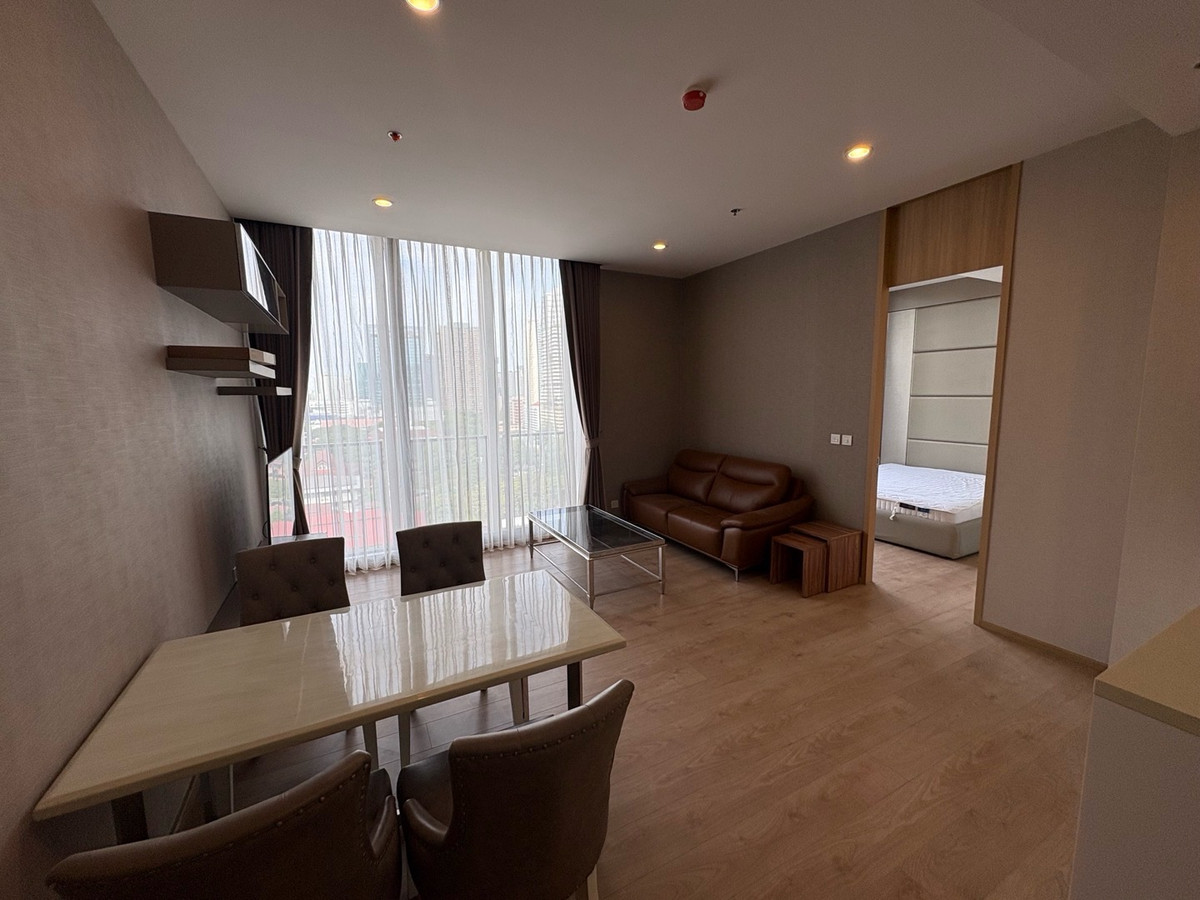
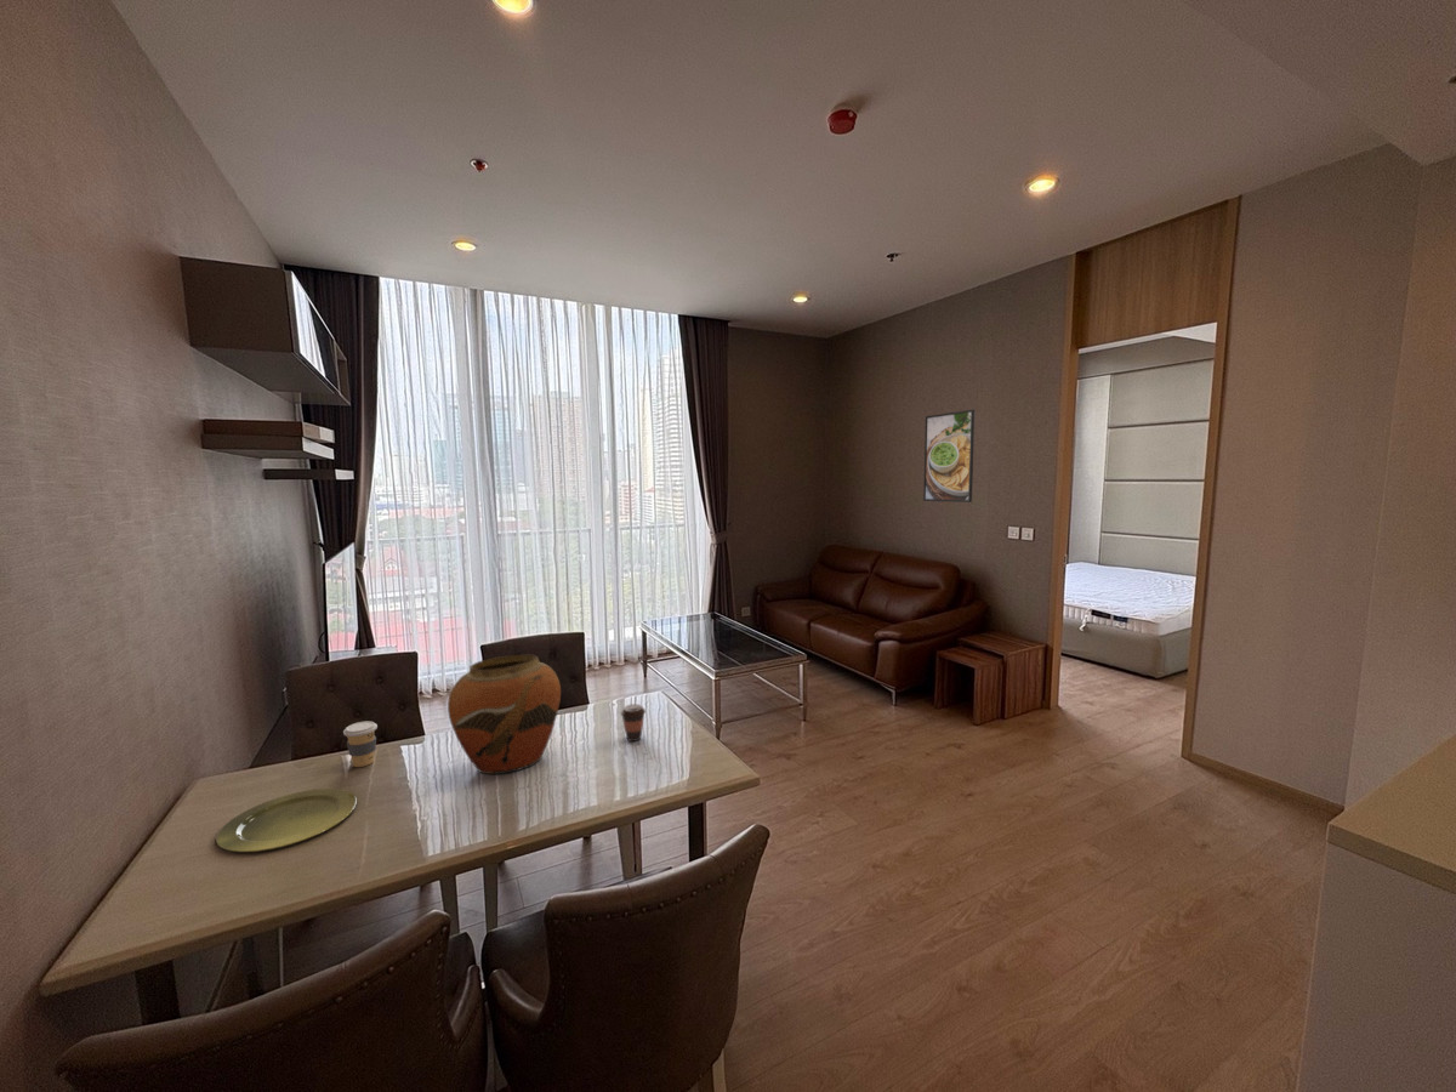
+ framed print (948, 457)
+ coffee cup (362, 744)
+ vase (507, 712)
+ plate (290, 818)
+ coffee cup (633, 722)
